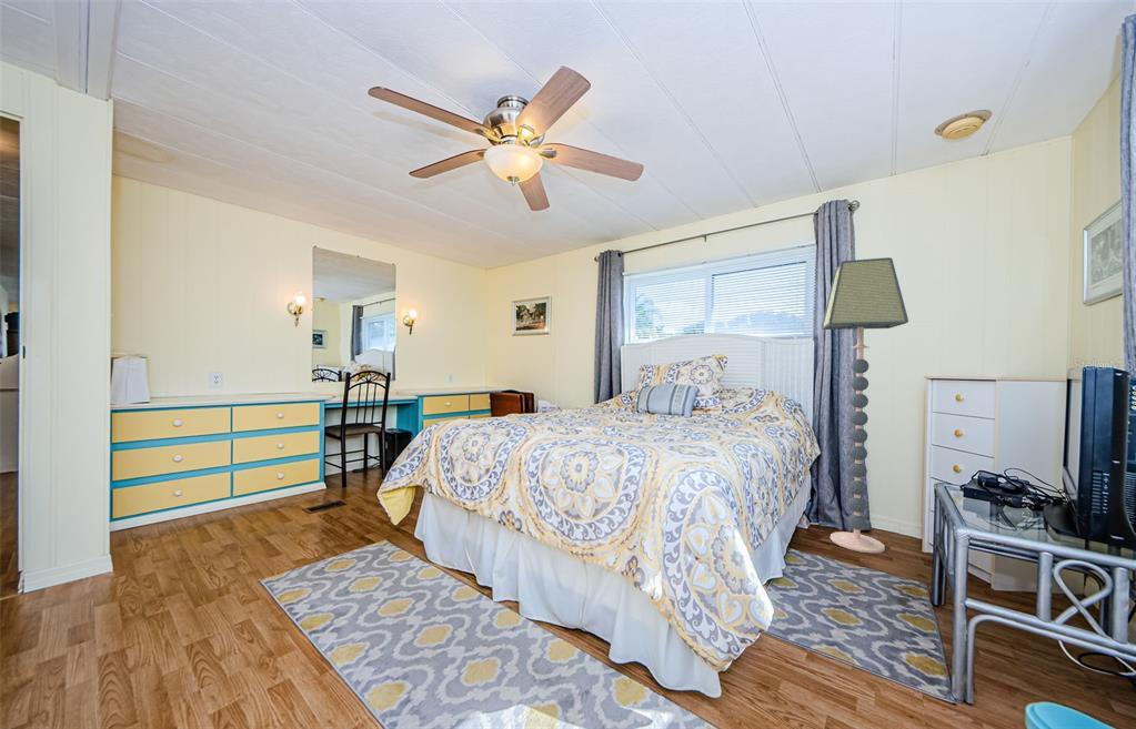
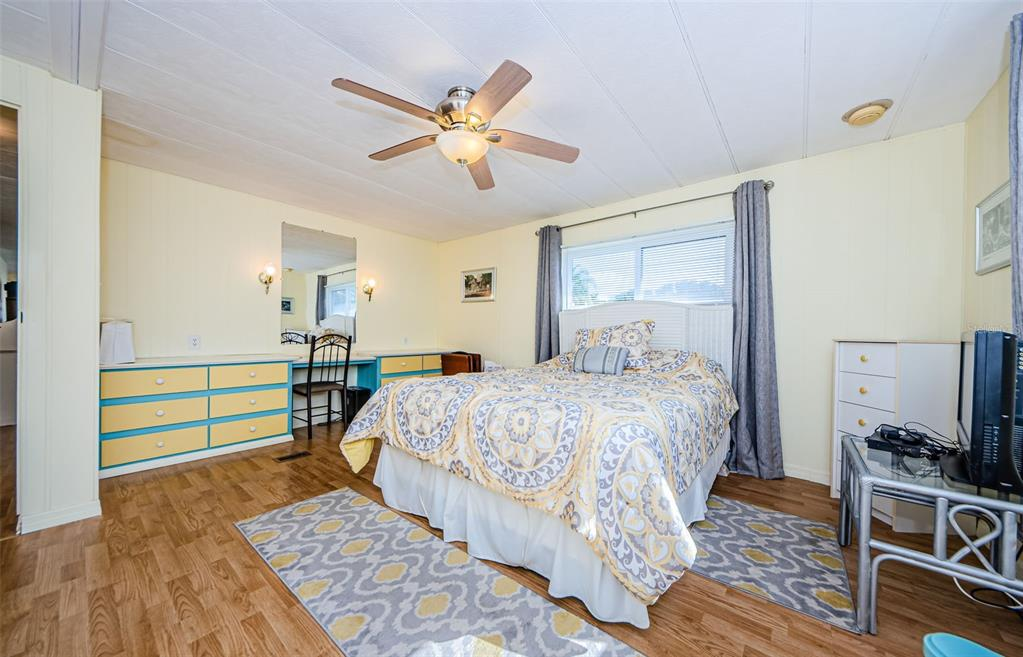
- floor lamp (858, 403)
